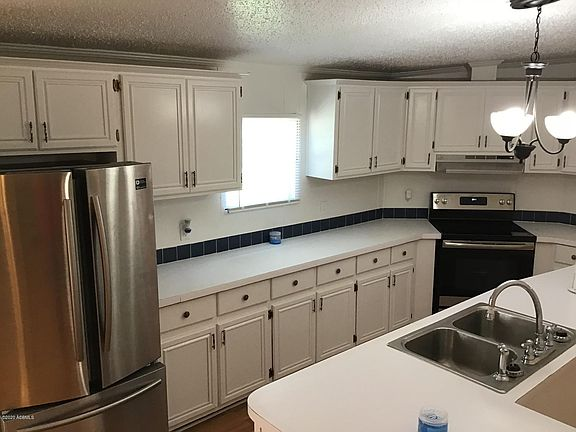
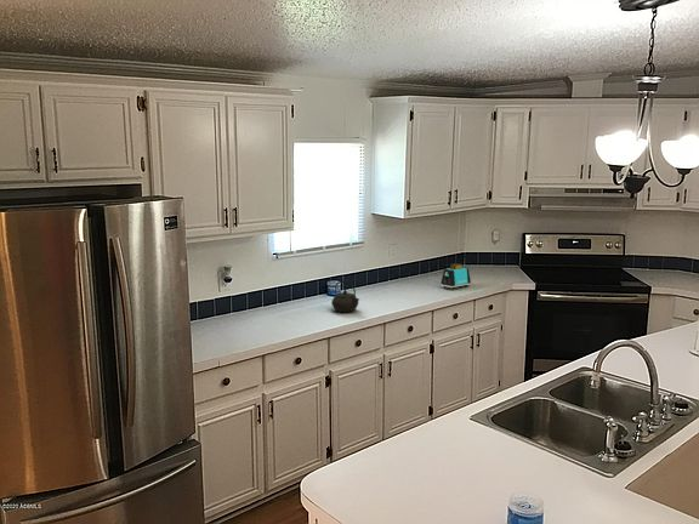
+ toaster (455, 275)
+ kettle (346, 295)
